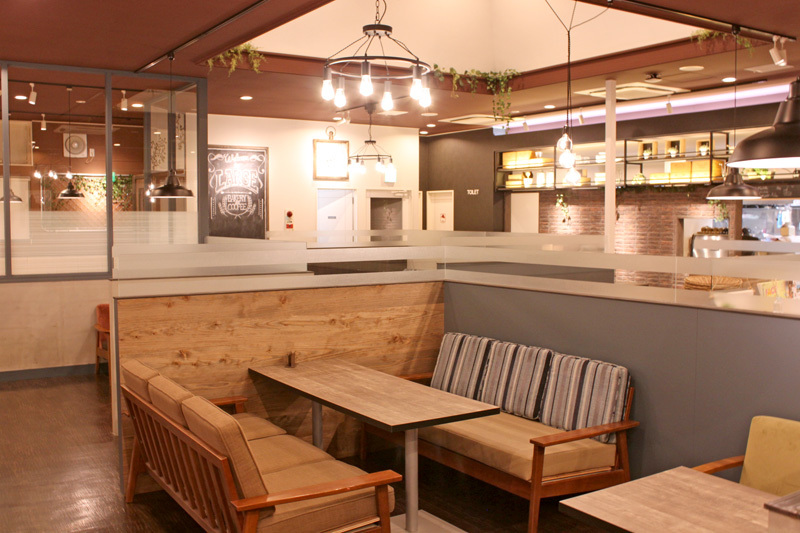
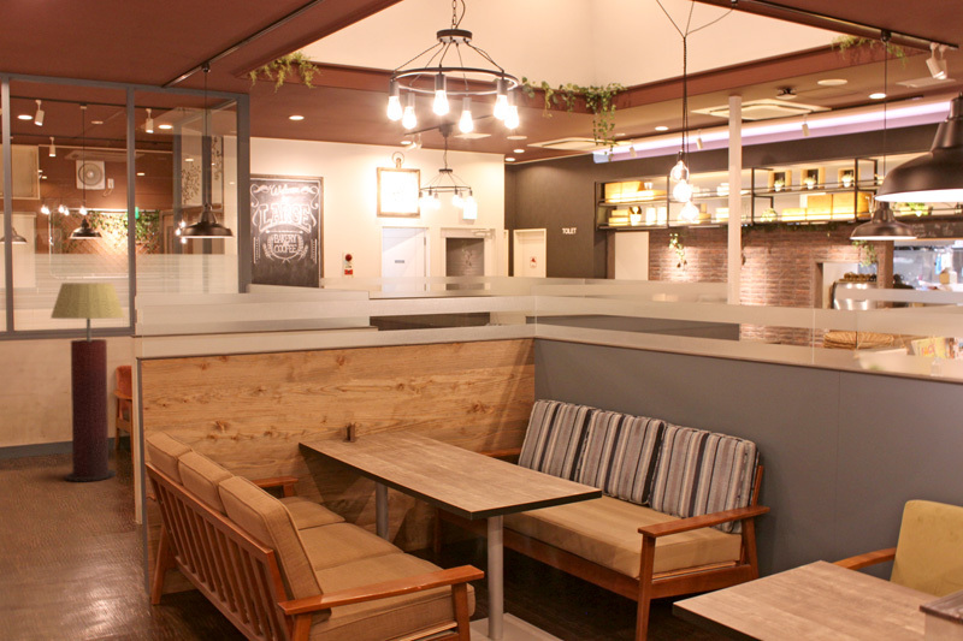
+ floor lamp (89, 380)
